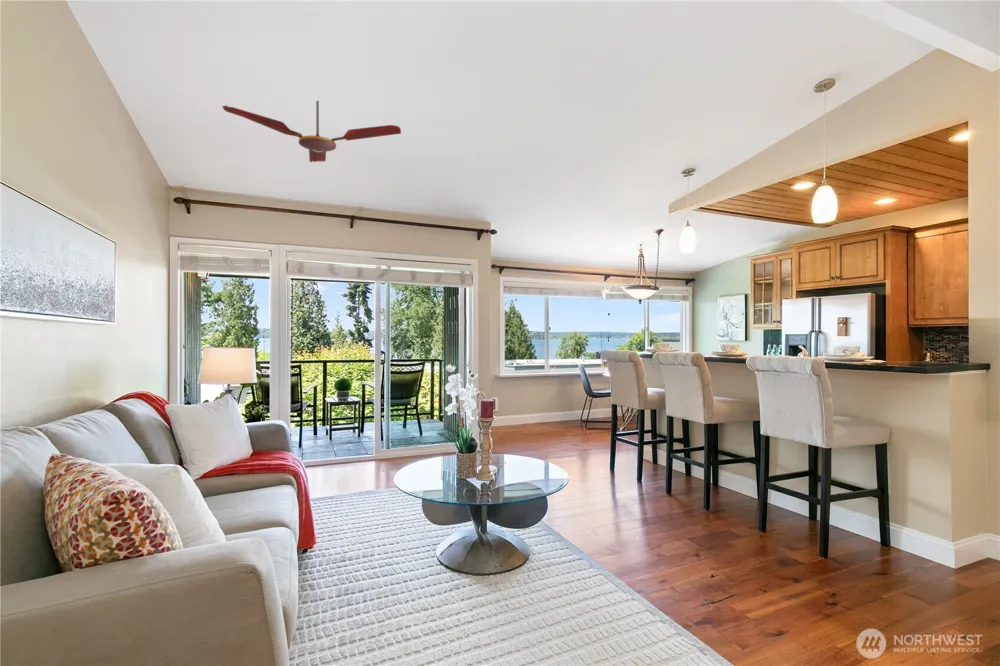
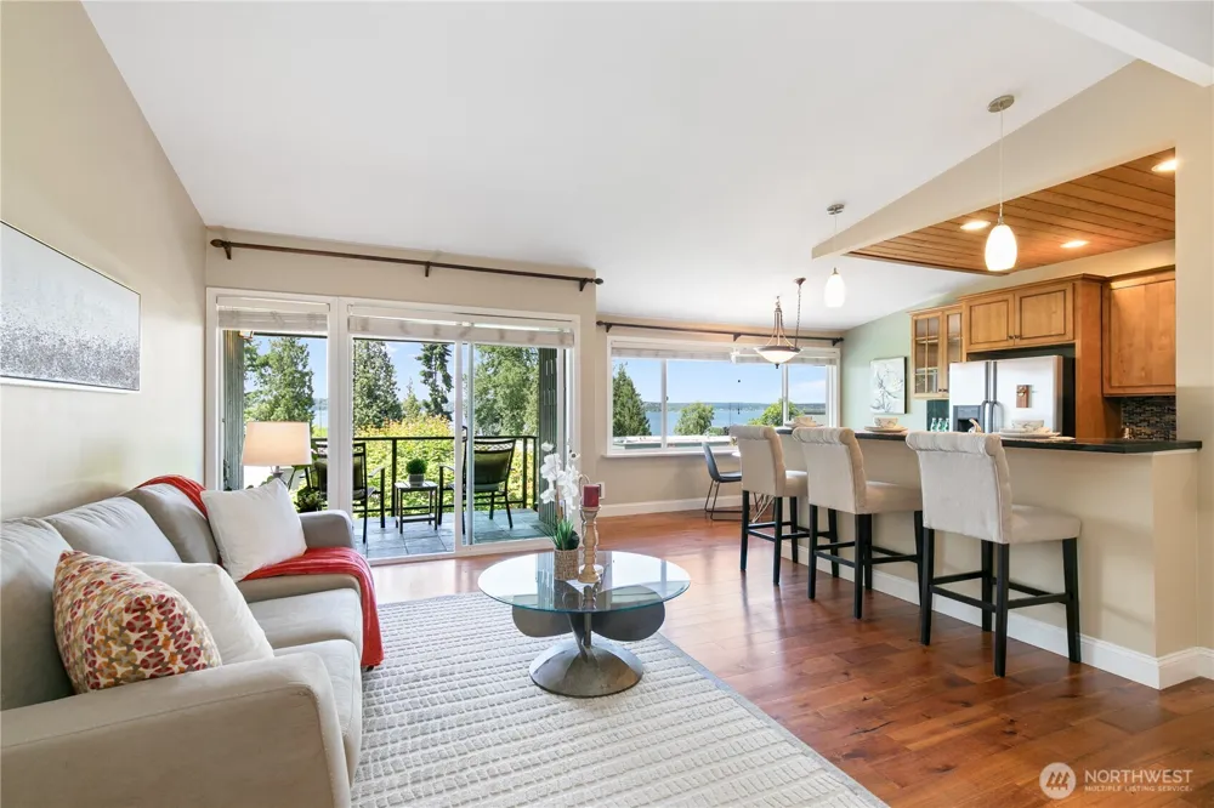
- ceiling fan (316, 132)
